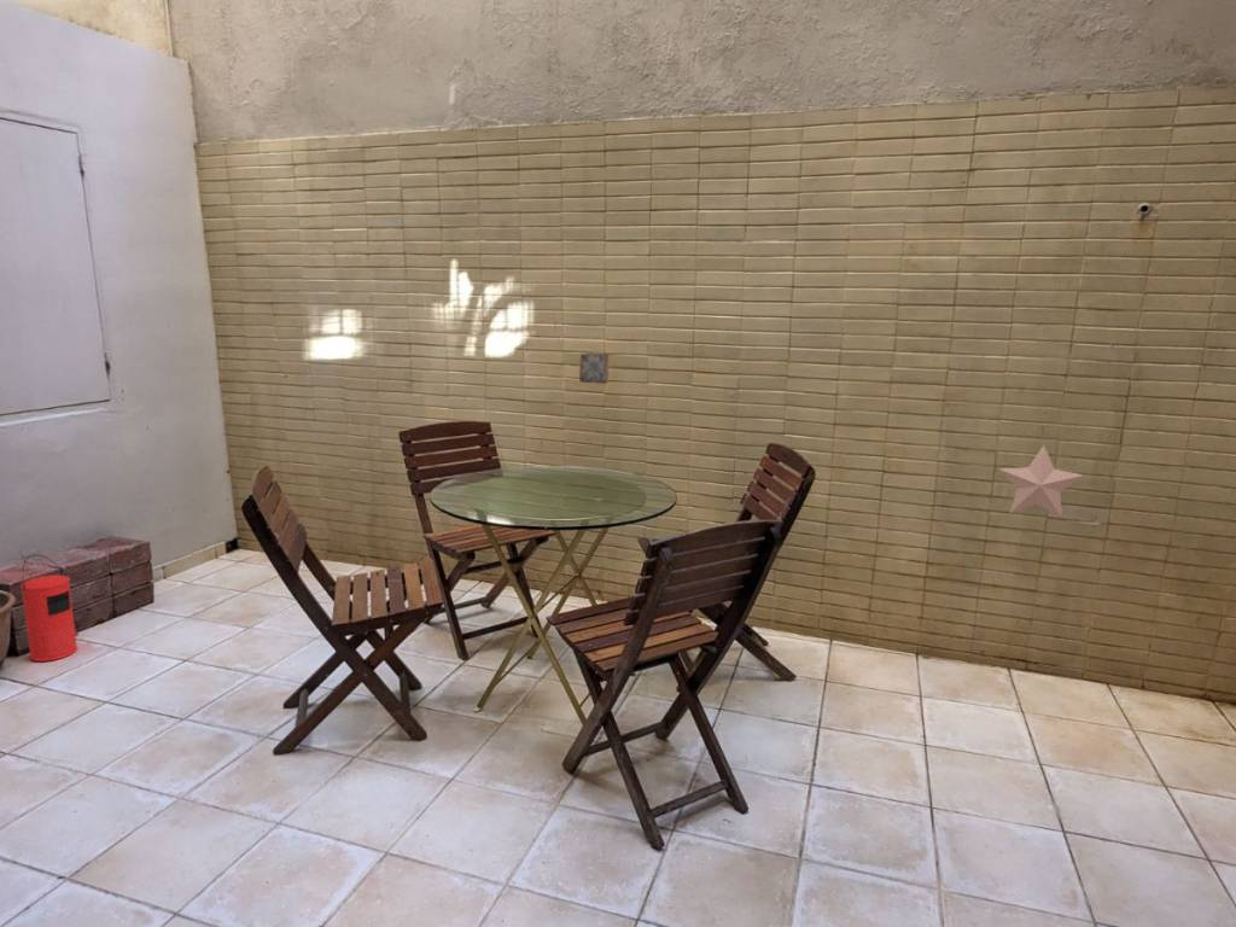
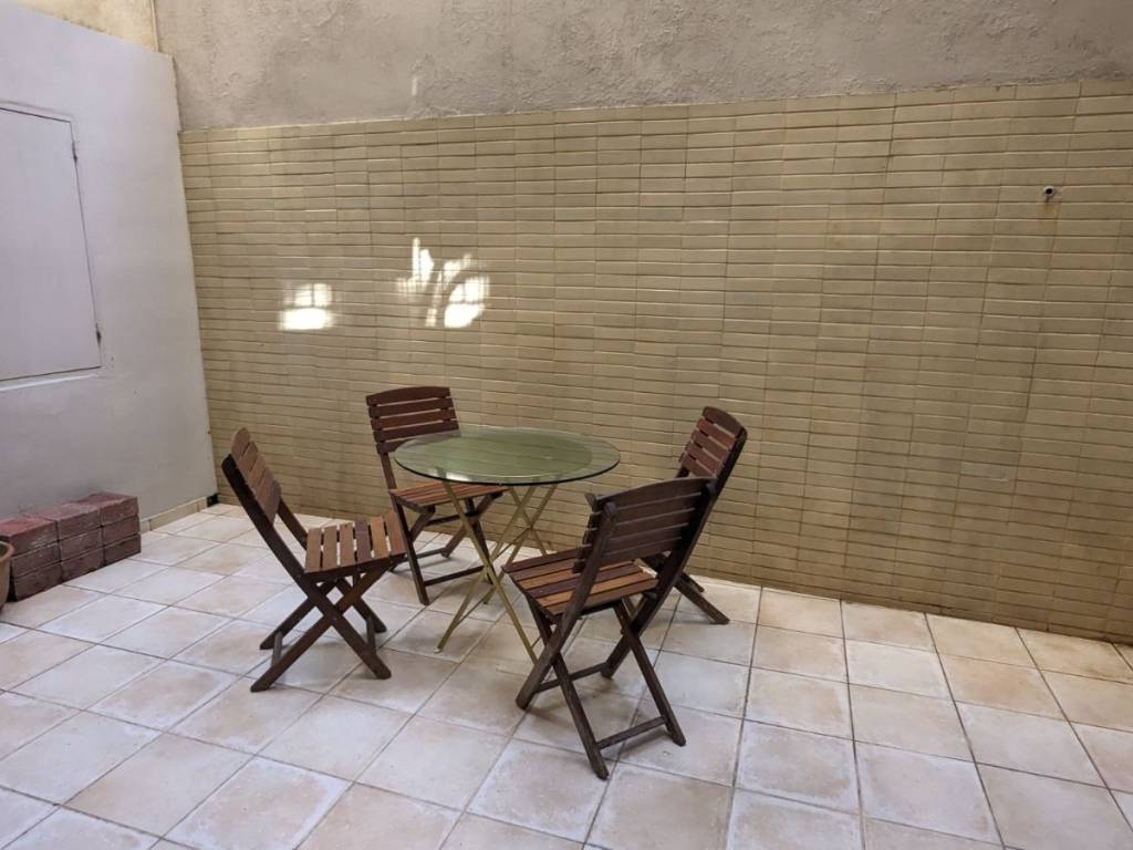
- ceramic tile (594, 367)
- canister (47, 605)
- decorative star (1039, 480)
